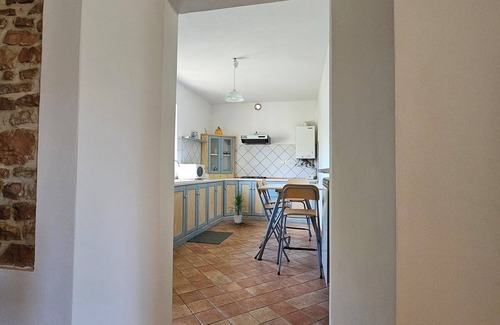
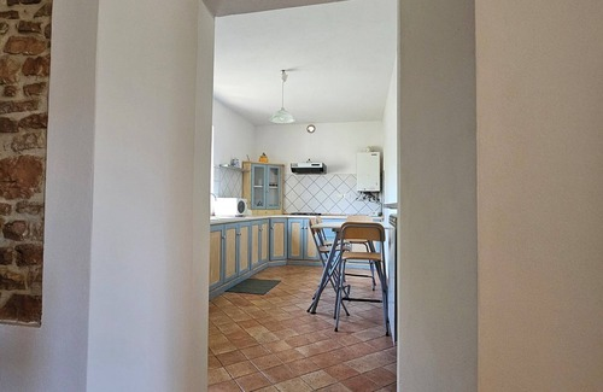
- indoor plant (238, 208)
